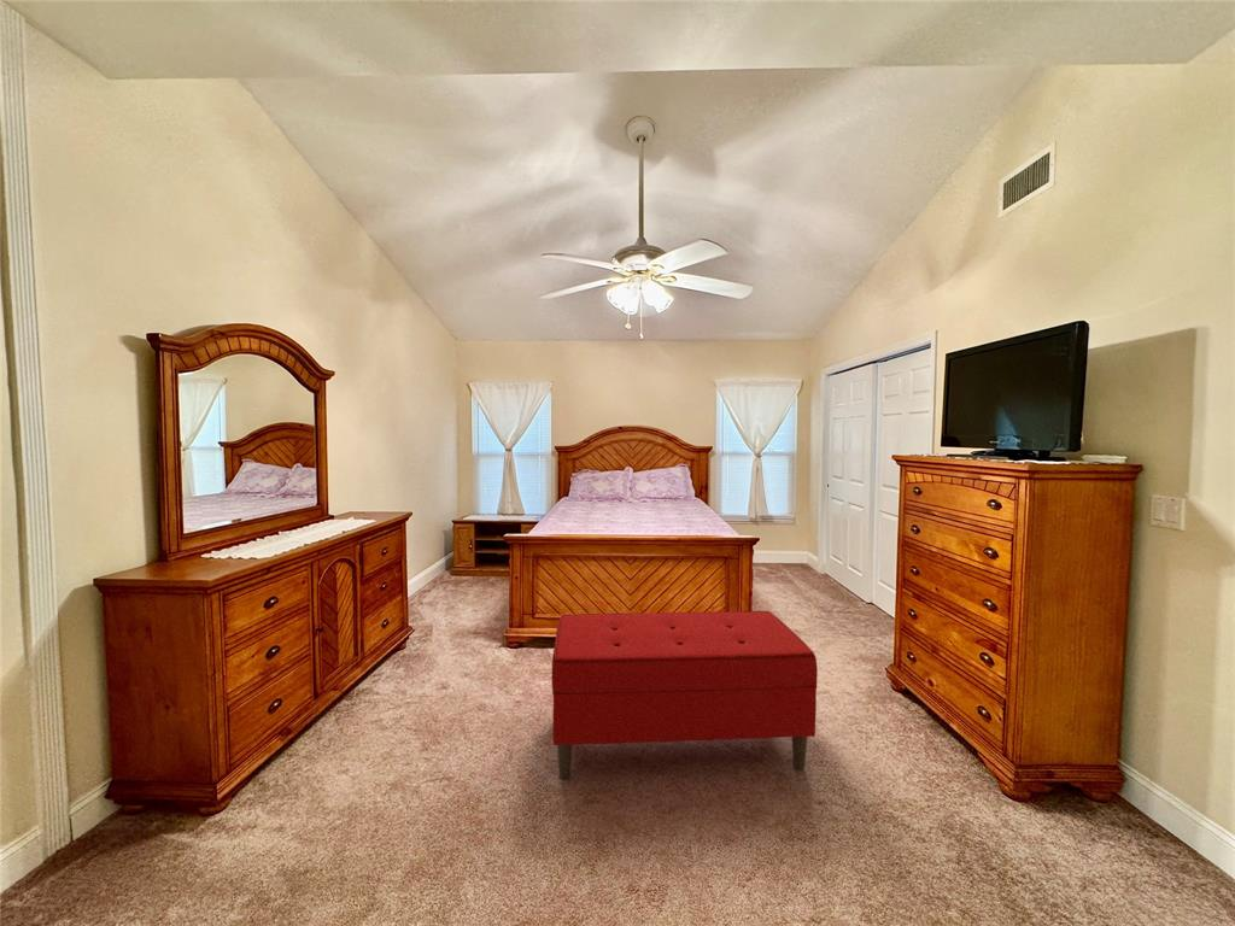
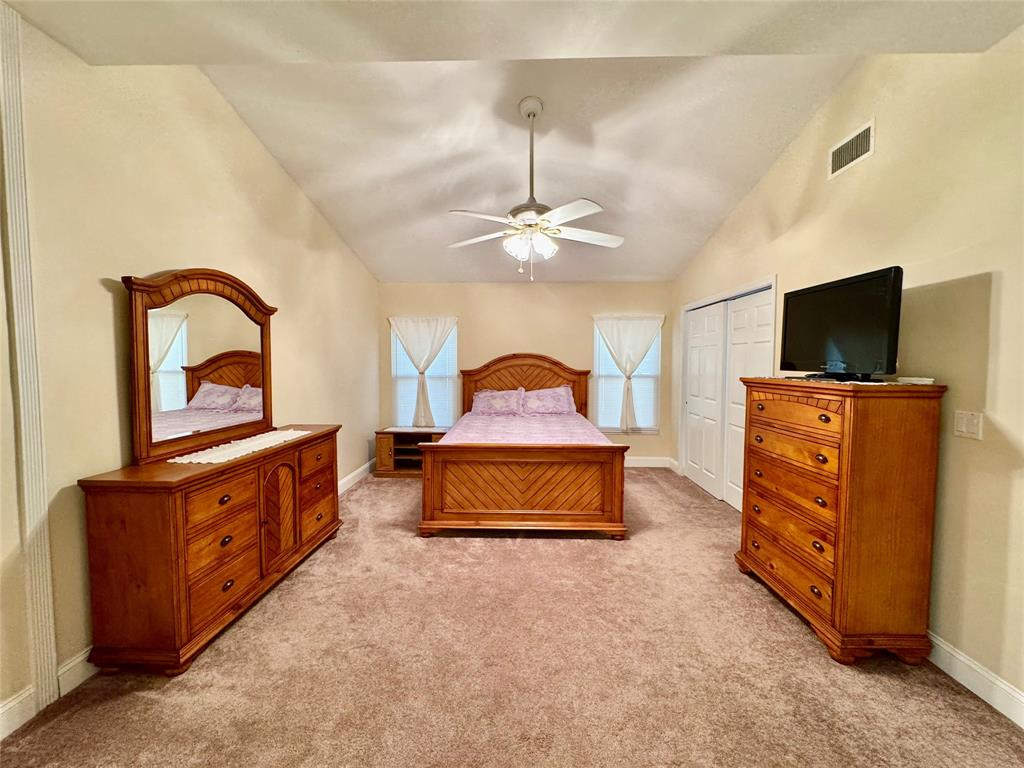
- bench (675, 686)
